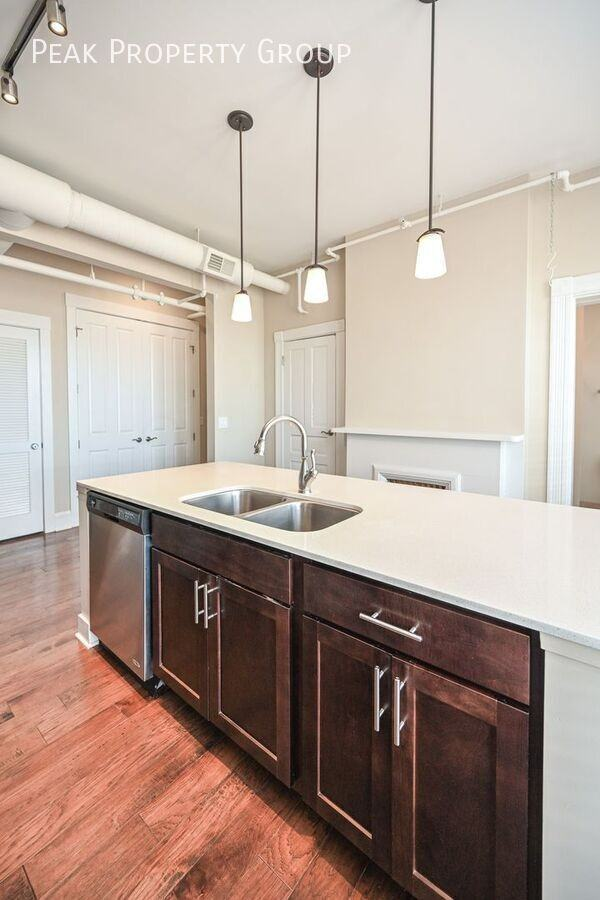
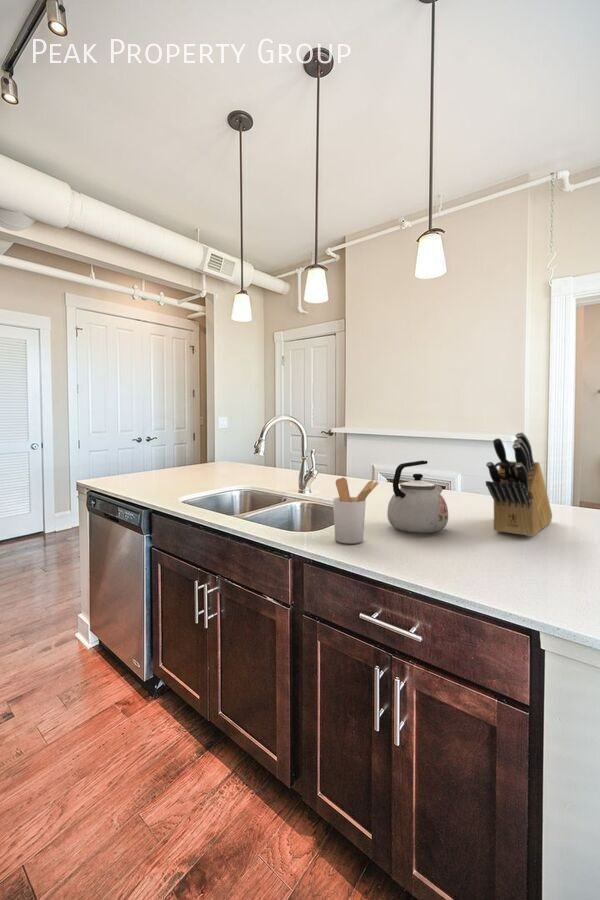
+ knife block (520, 481)
+ utensil holder (356, 509)
+ kettle (417, 494)
